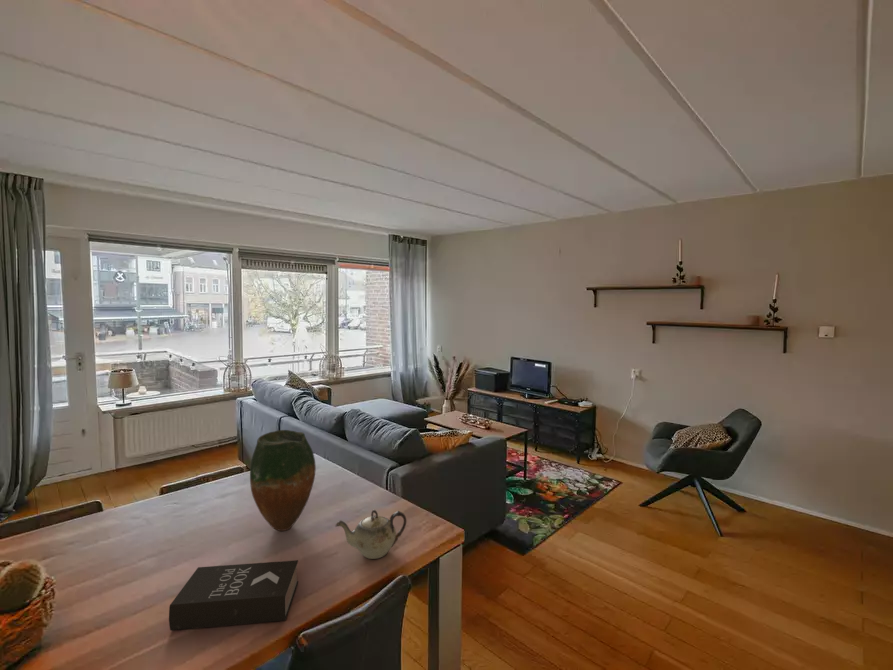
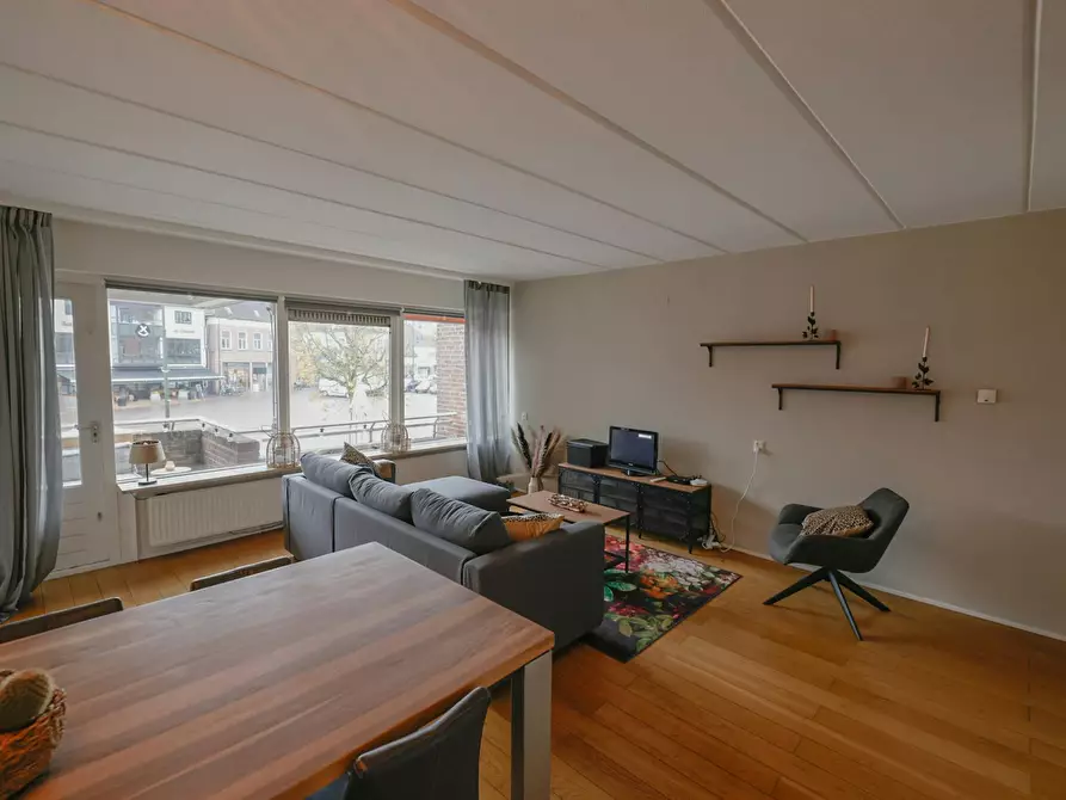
- teapot (371, 531)
- vase (283, 482)
- book (239, 593)
